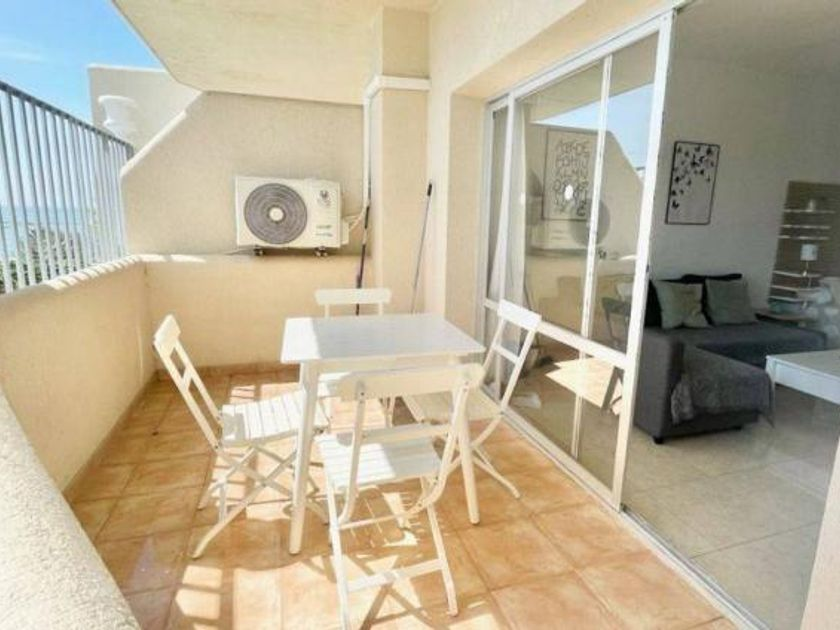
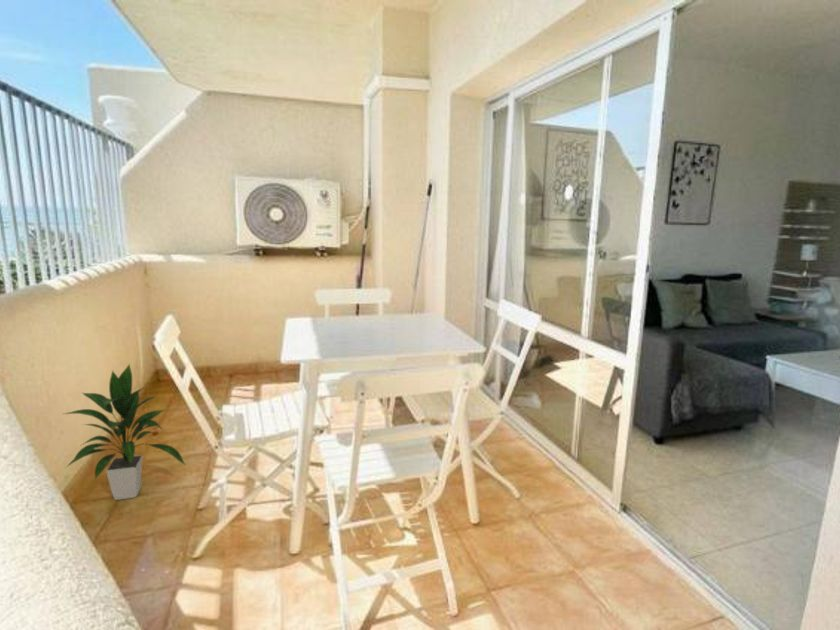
+ indoor plant (125, 435)
